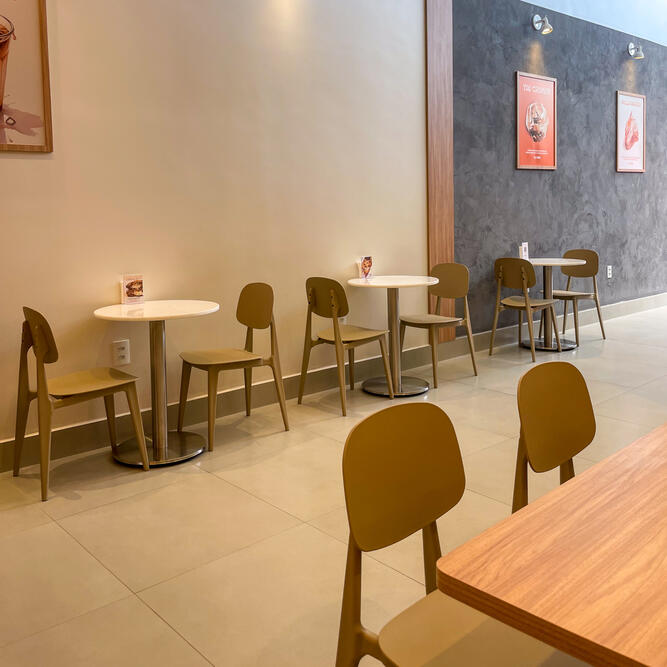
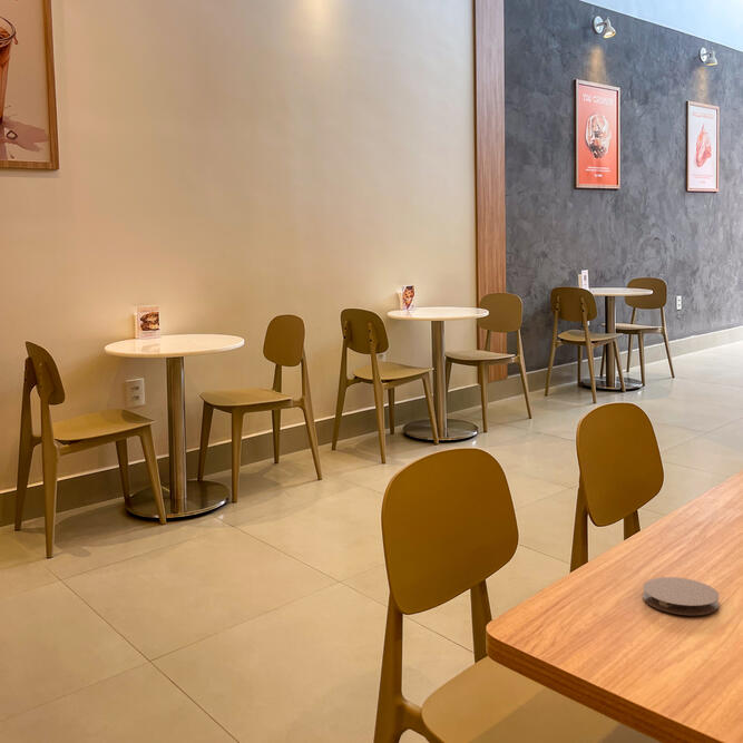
+ coaster (680, 595)
